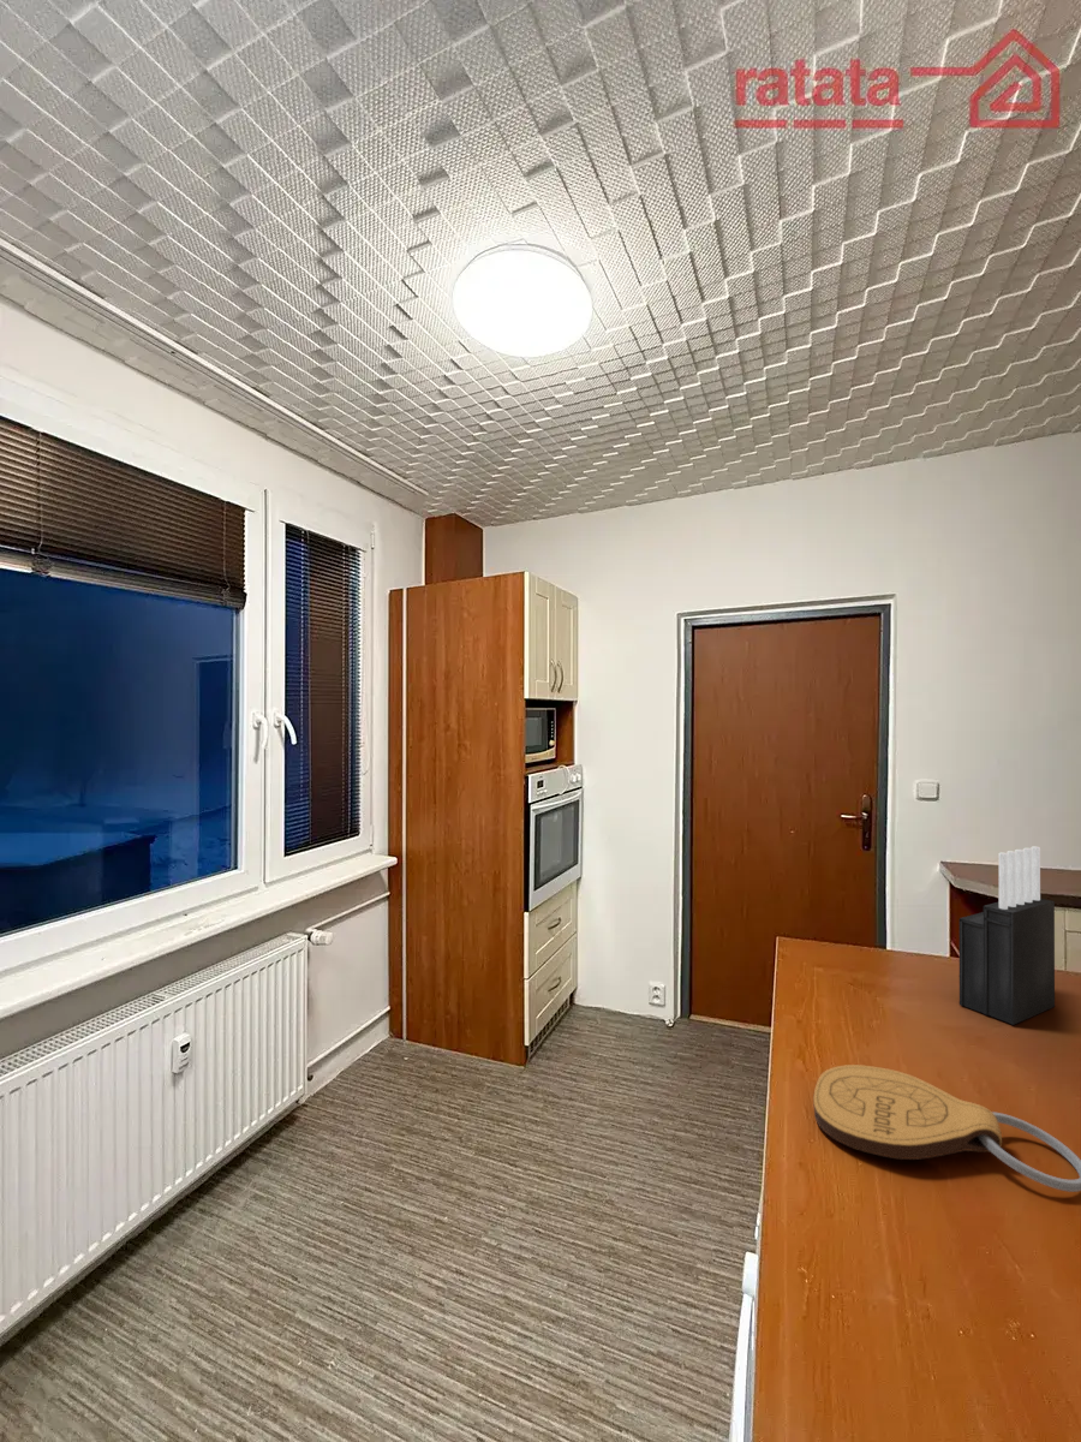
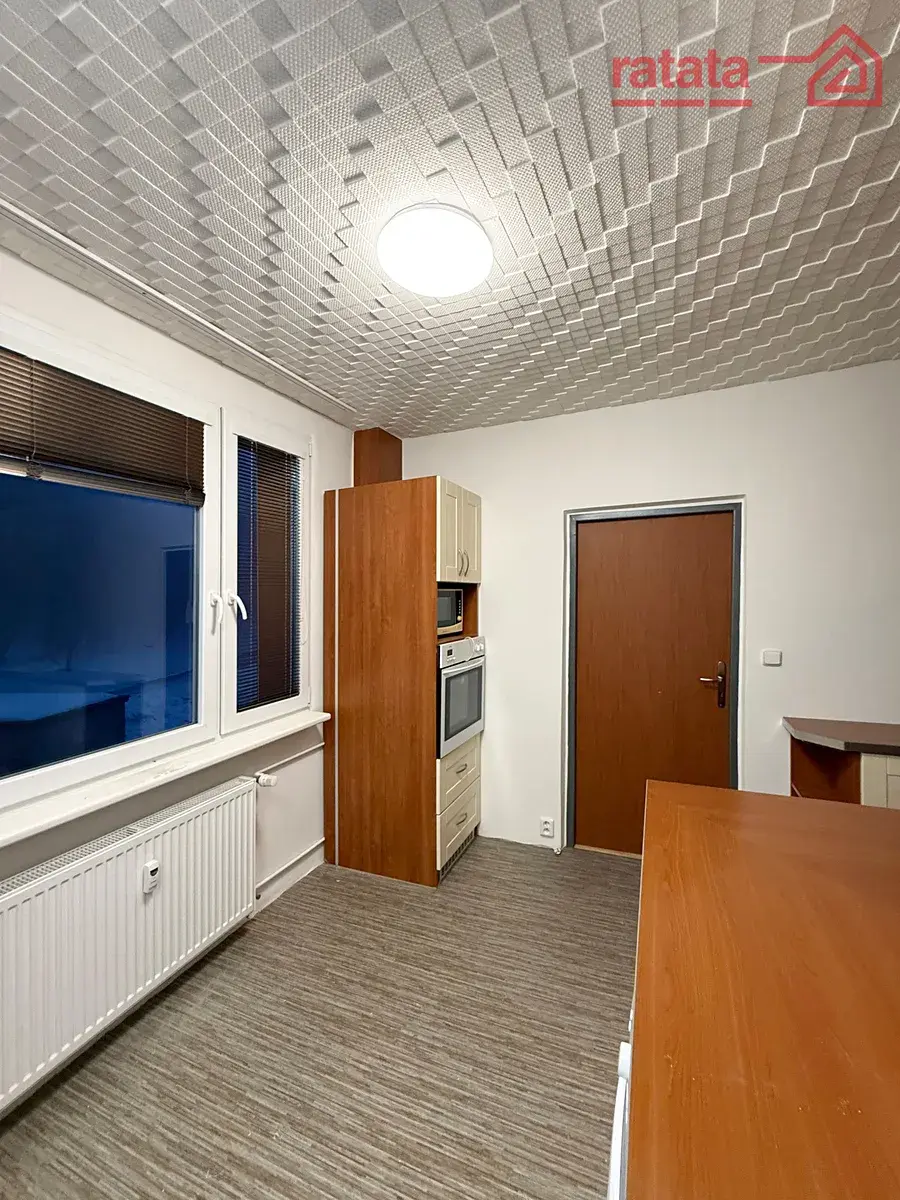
- knife block (1001, 925)
- key chain (938, 1120)
